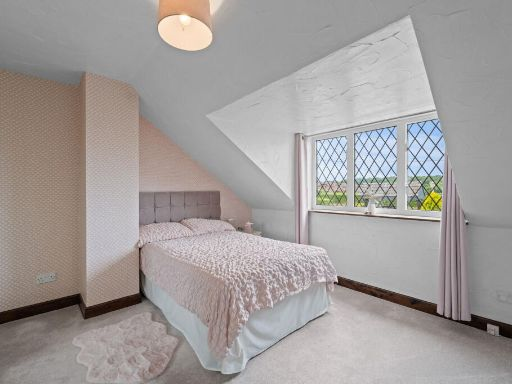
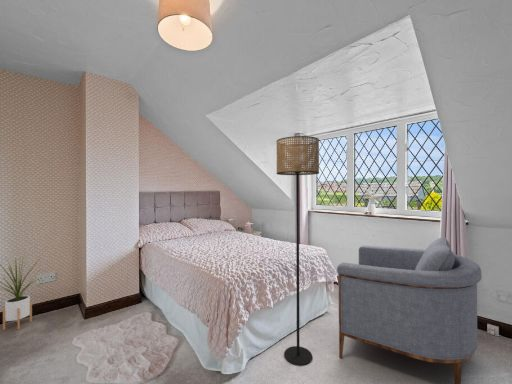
+ armchair (407, 294)
+ house plant (18, 289)
+ floor lamp (297, 248)
